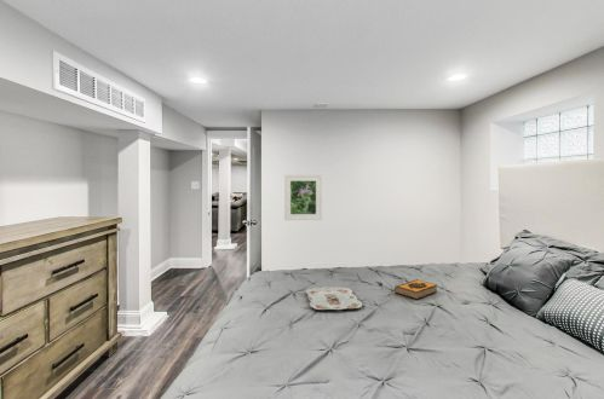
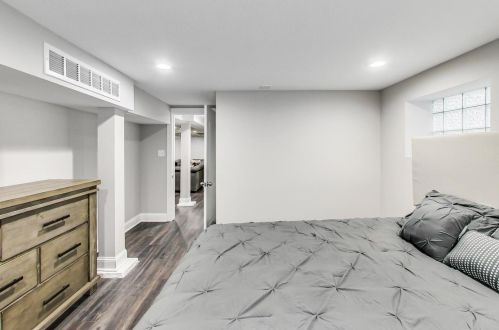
- hardback book (415, 288)
- serving tray (332, 297)
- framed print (303, 197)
